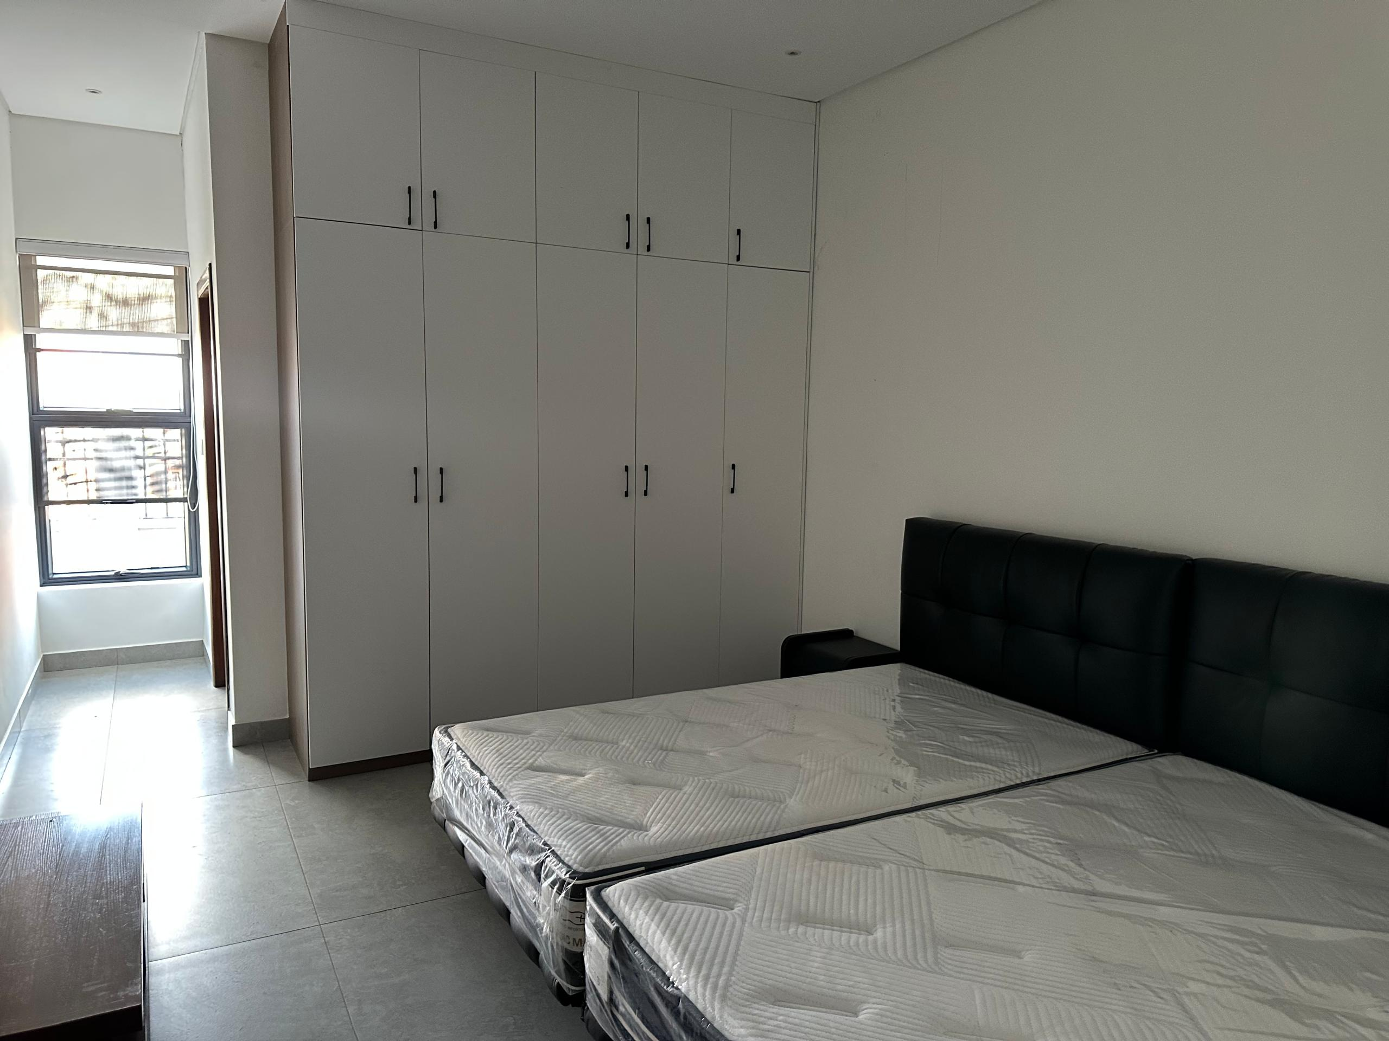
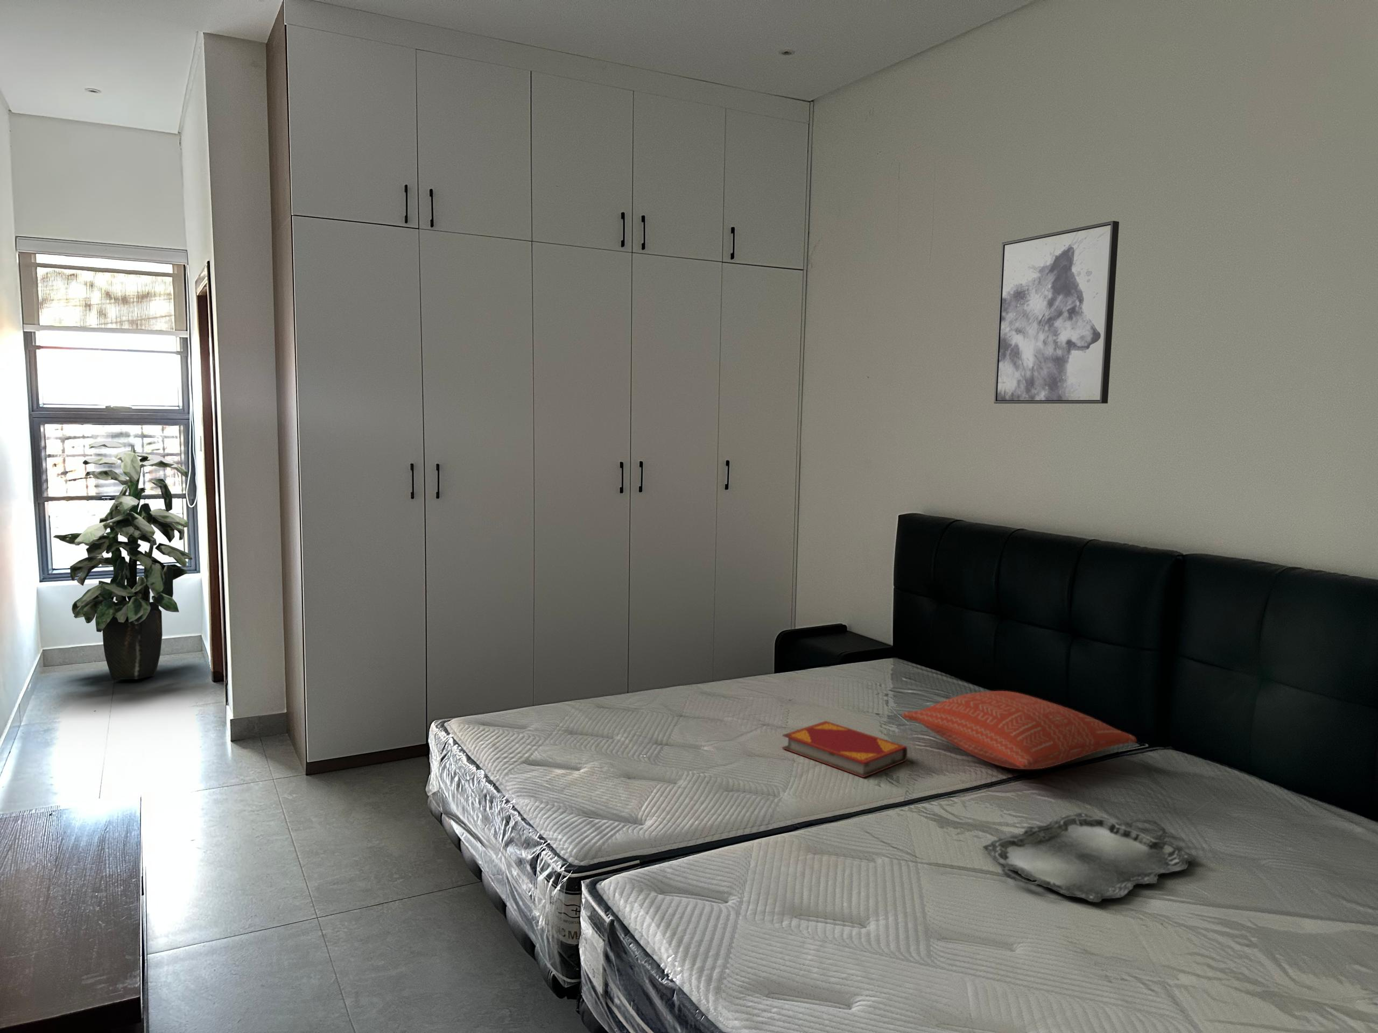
+ serving tray (1088, 853)
+ hardback book (843, 748)
+ wall art (1051, 319)
+ pillow (1016, 727)
+ indoor plant (126, 560)
